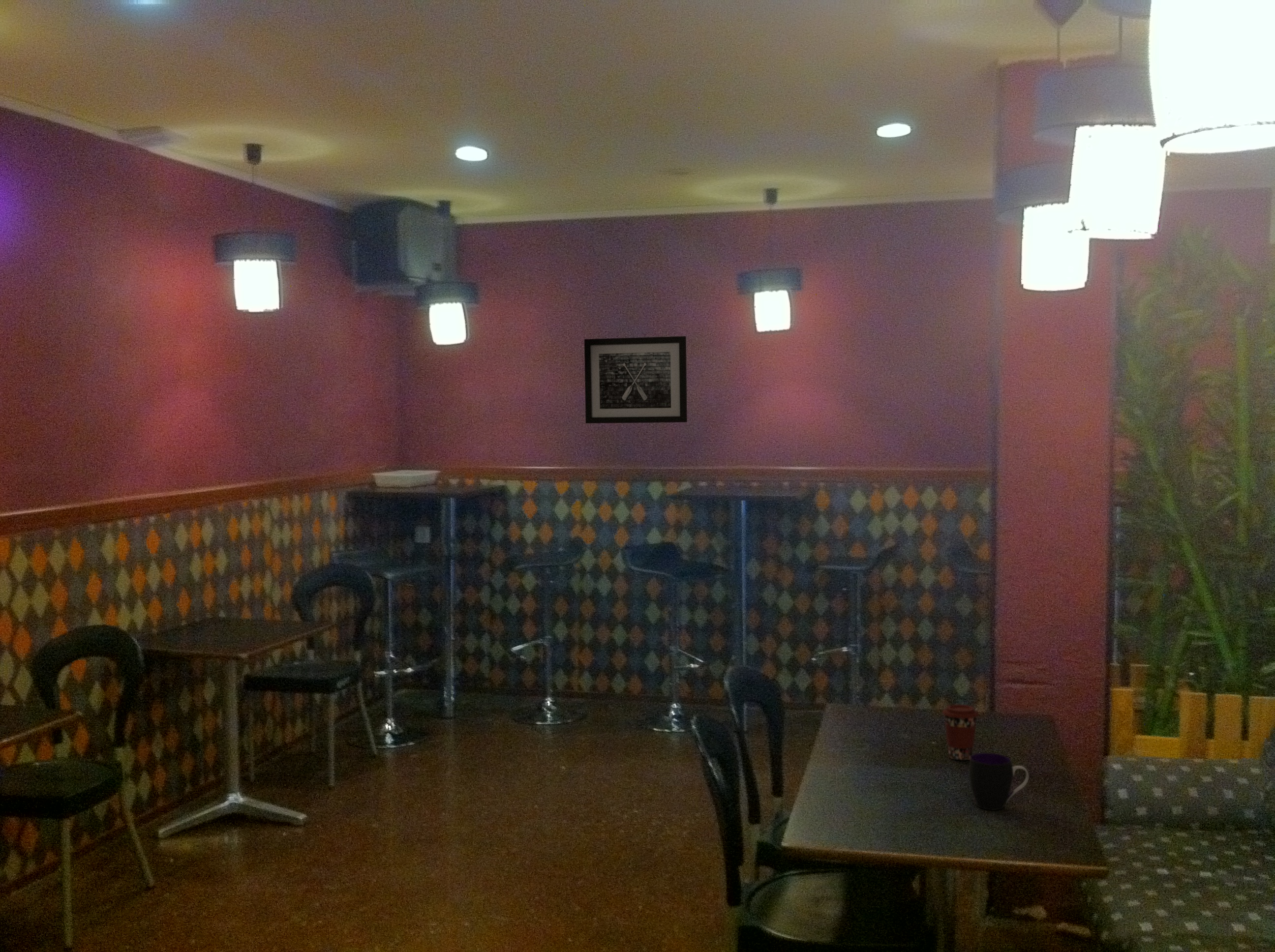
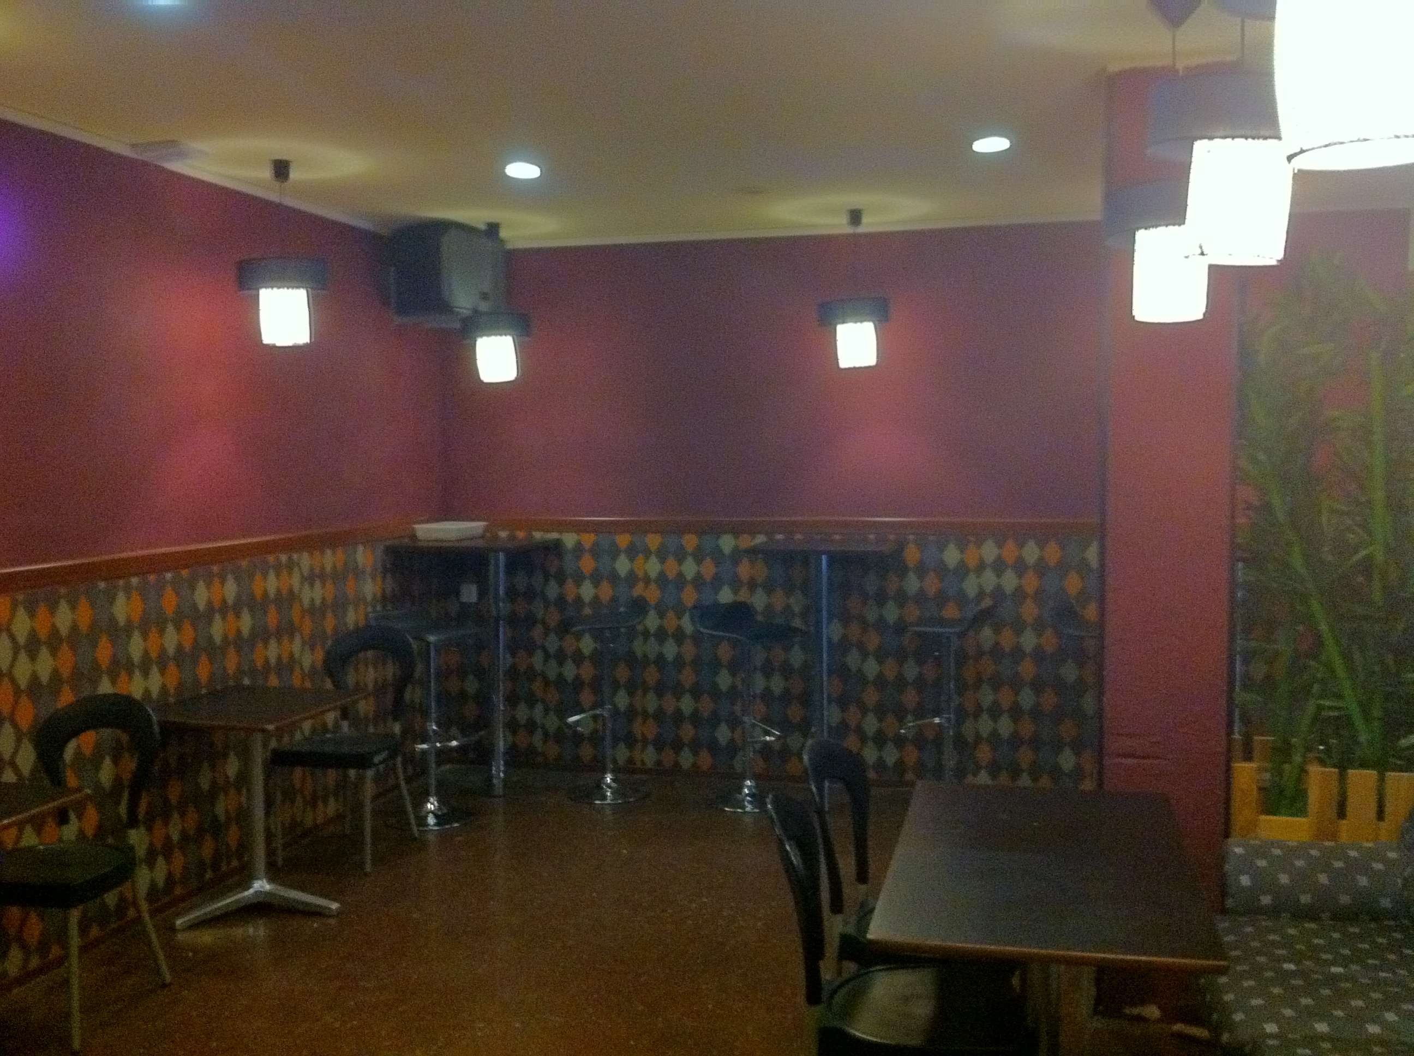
- wall art (635, 380)
- cup (999, 782)
- coffee cup (960, 732)
